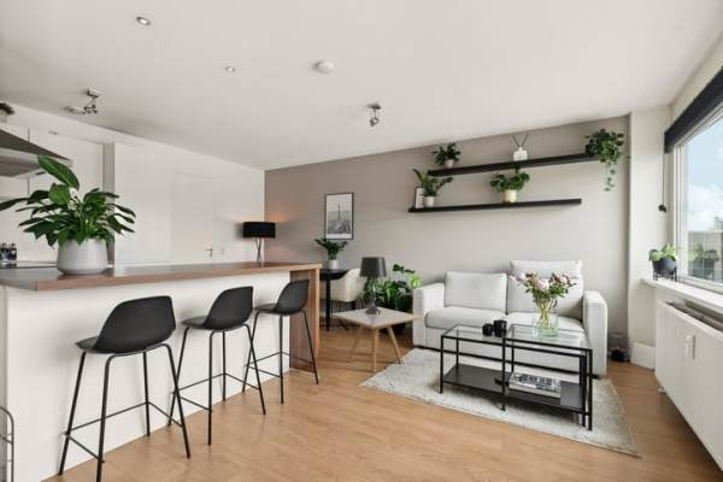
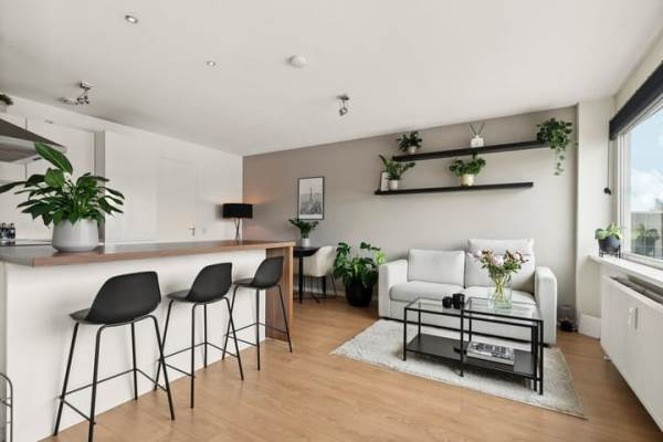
- side table (375, 339)
- table lamp (372, 284)
